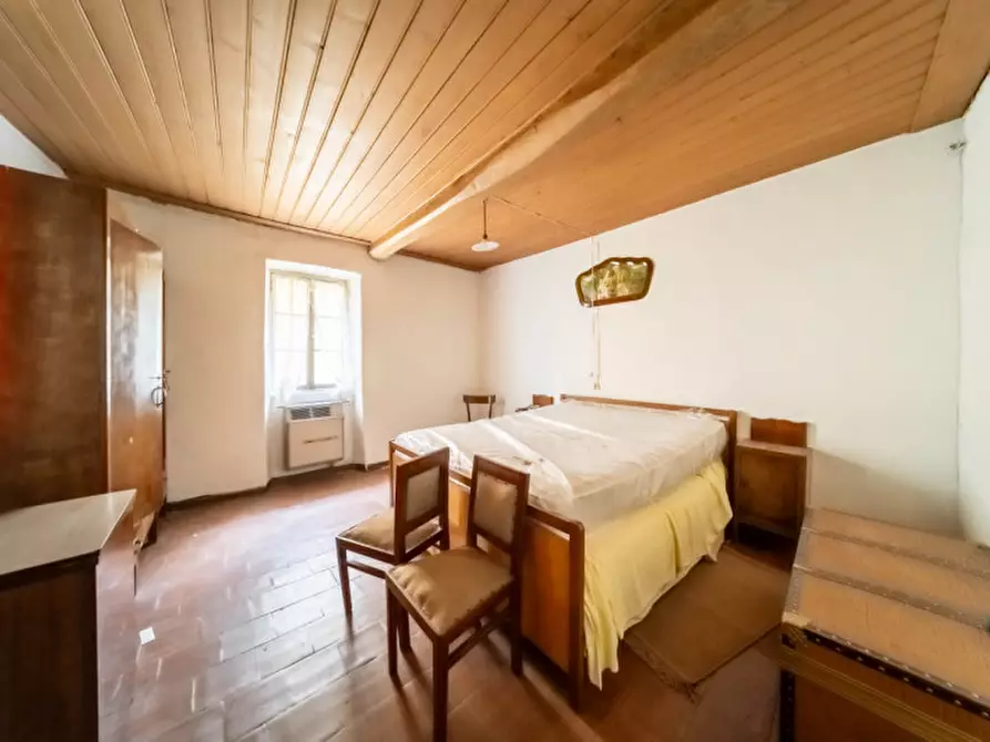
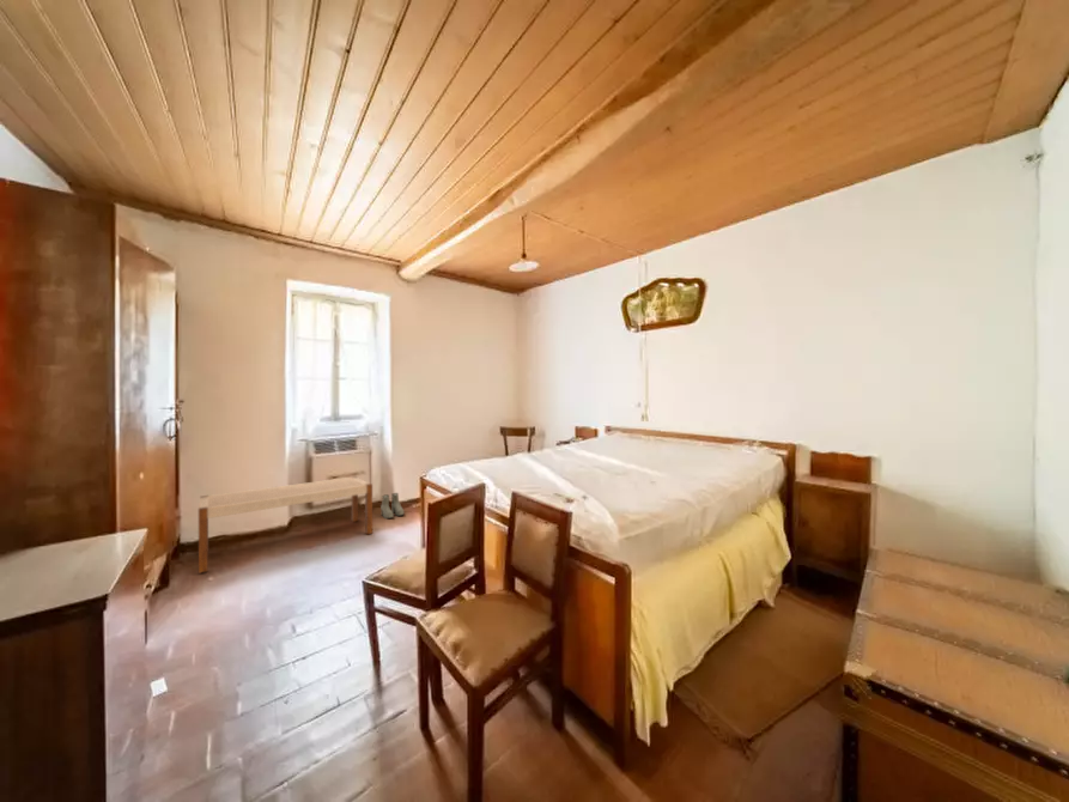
+ boots (391, 504)
+ bench (287, 505)
